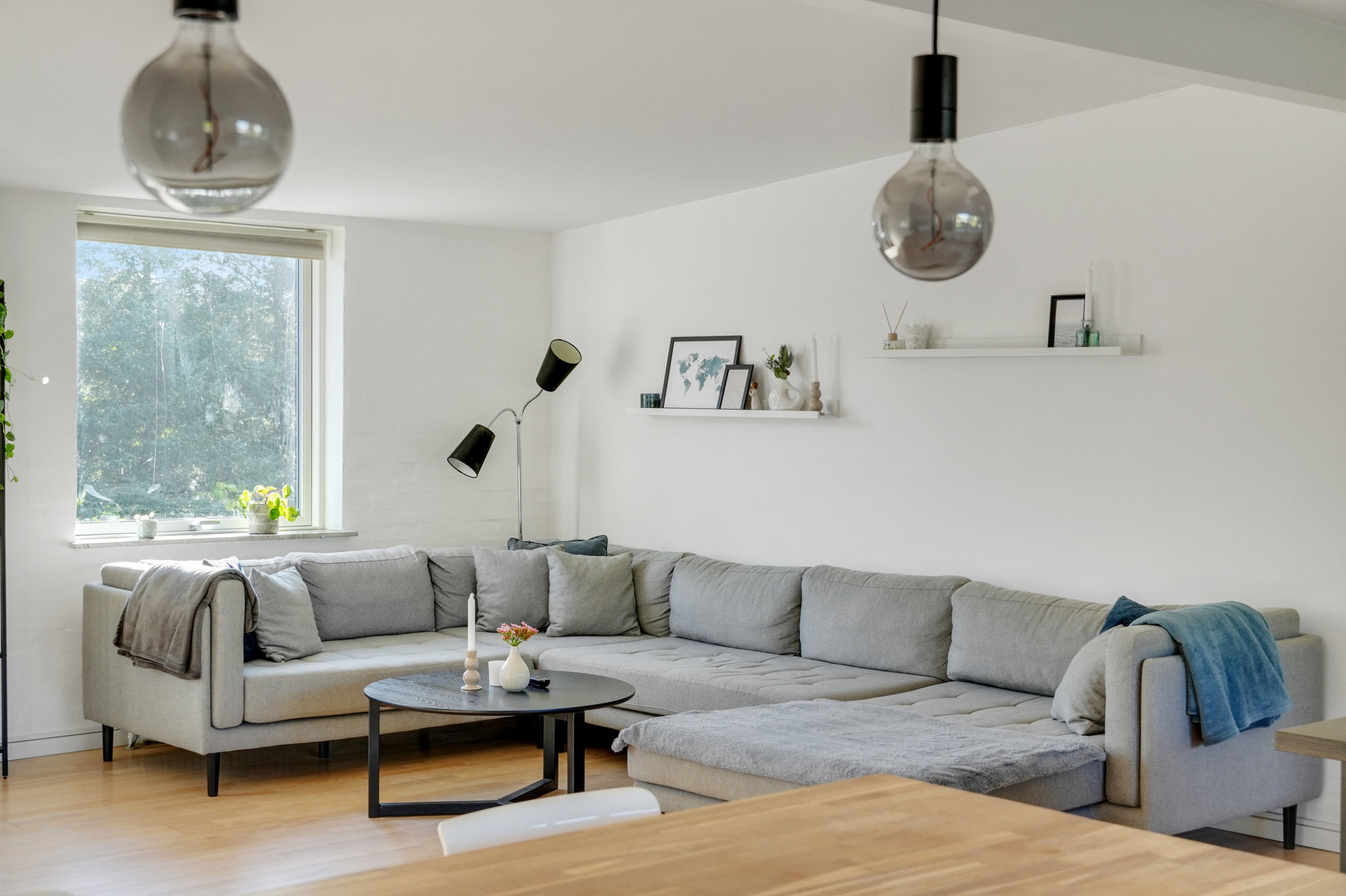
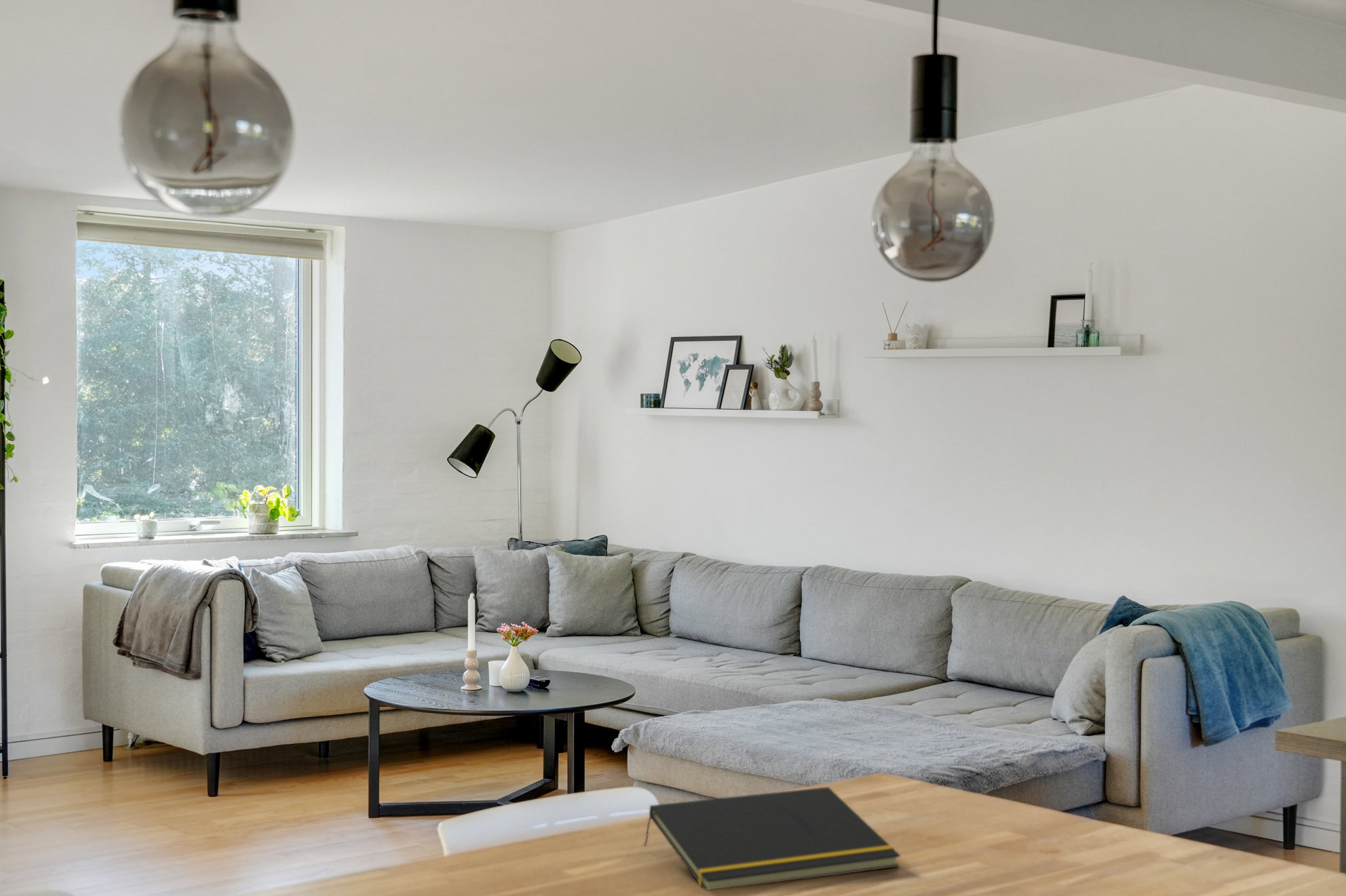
+ notepad (772, 835)
